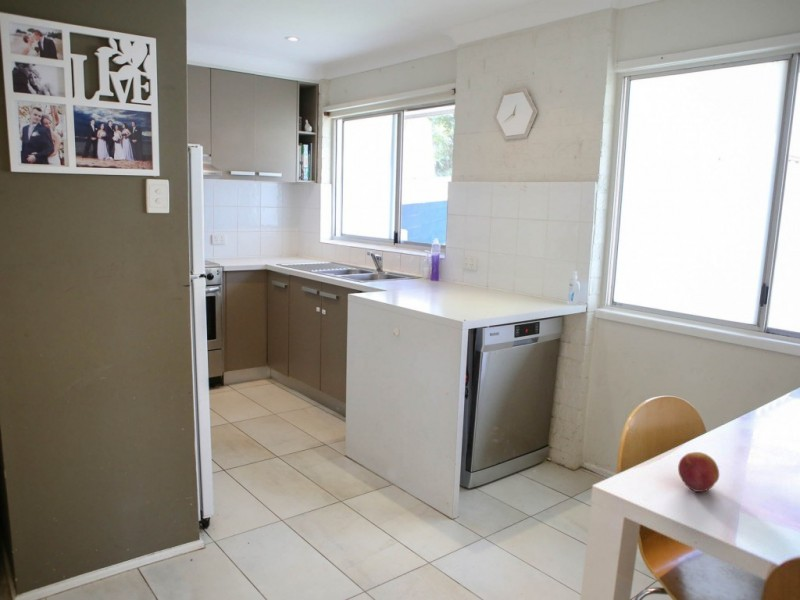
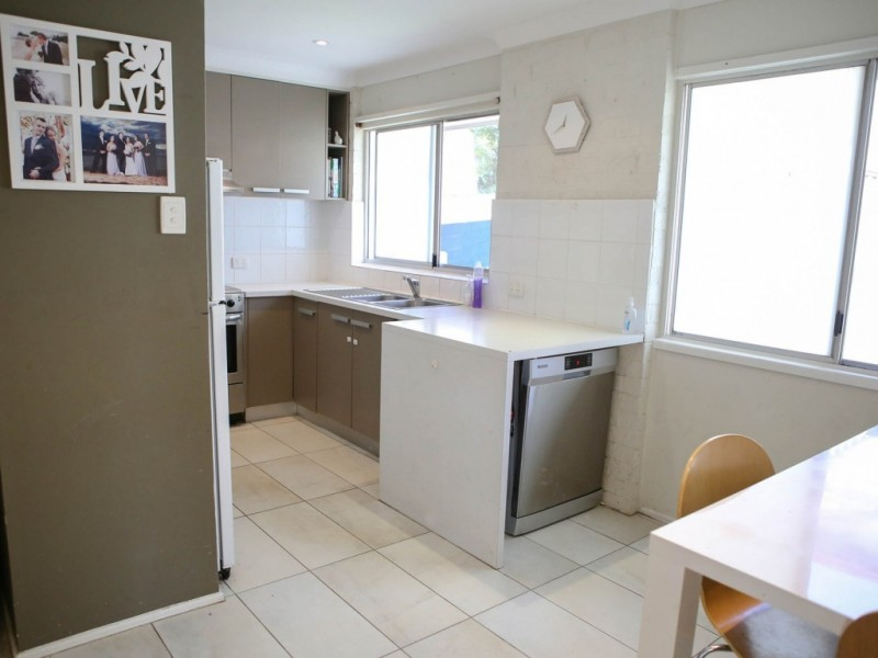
- fruit (698, 470)
